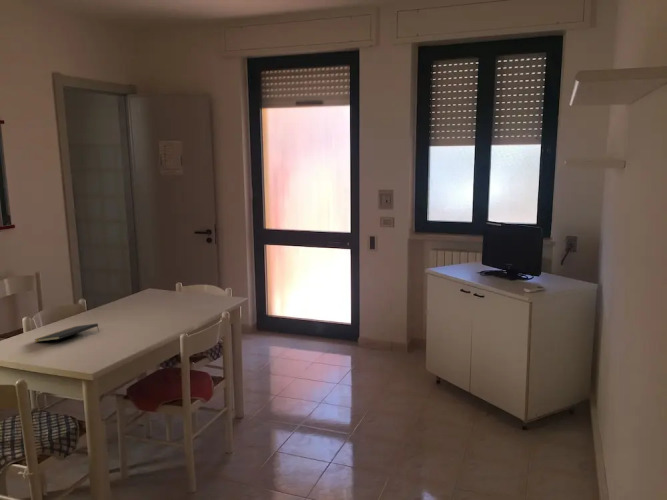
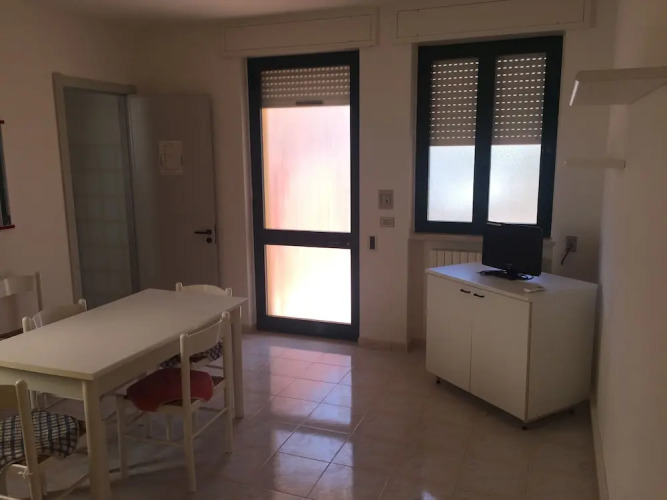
- notepad (67, 332)
